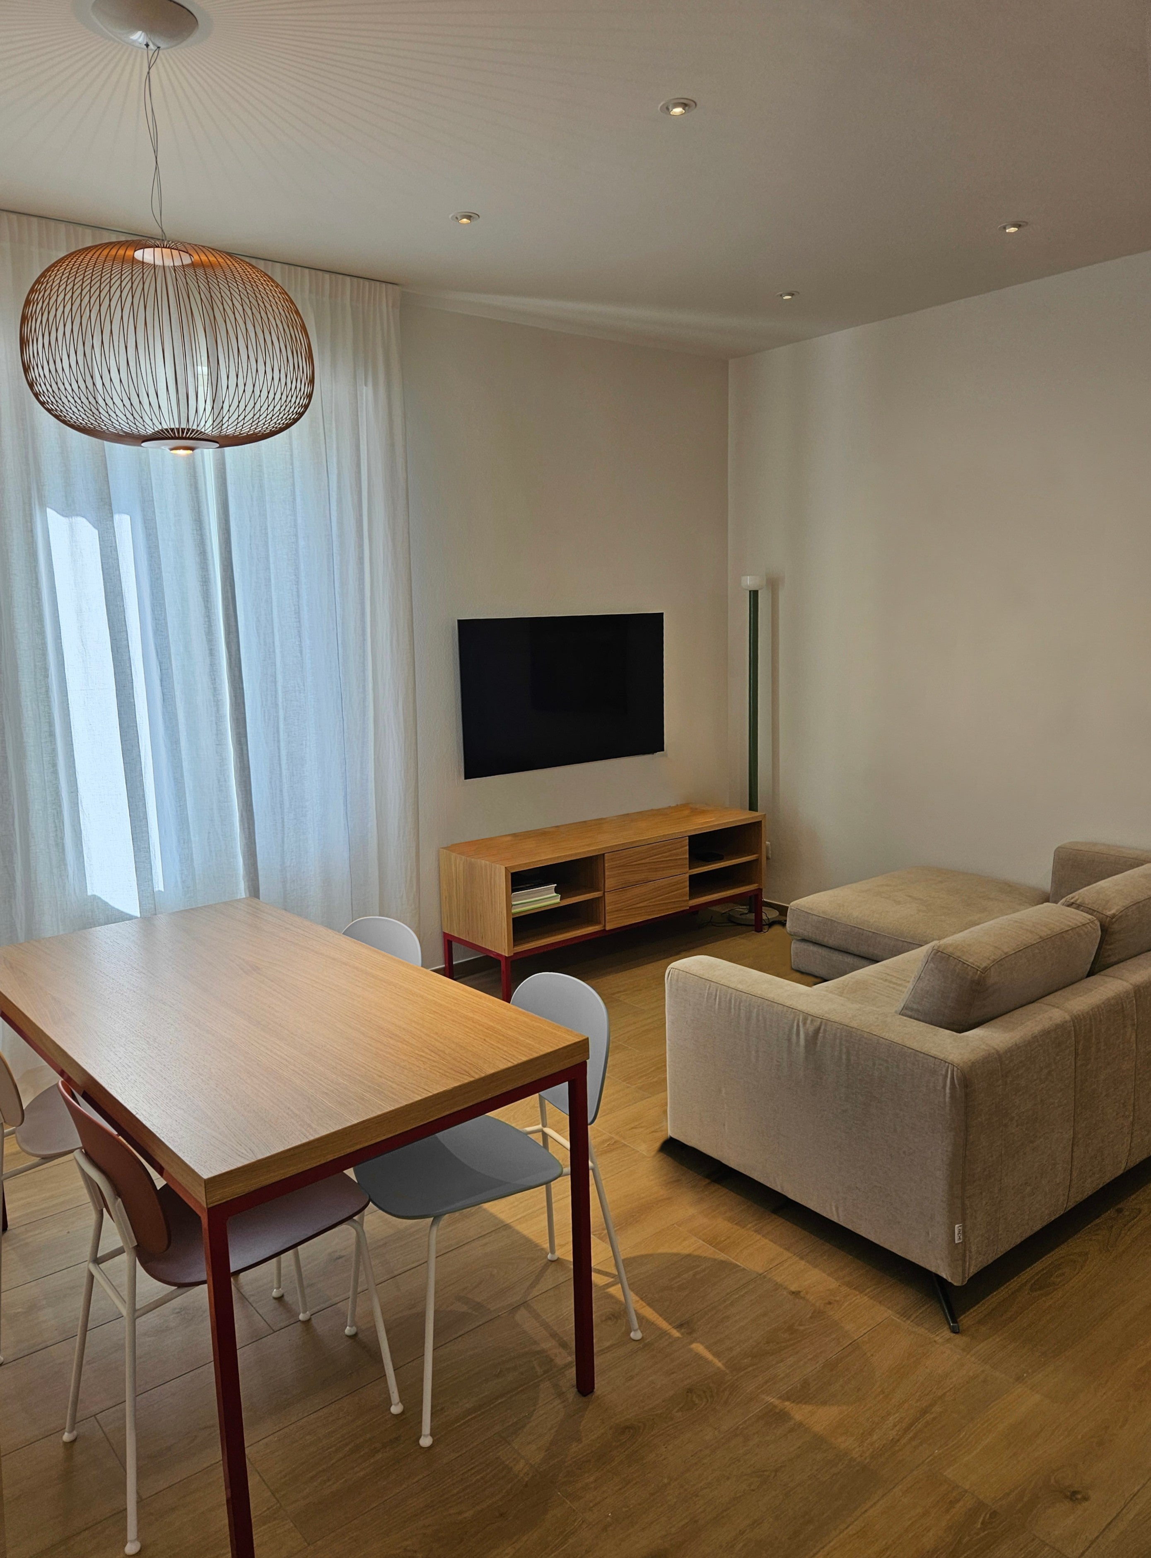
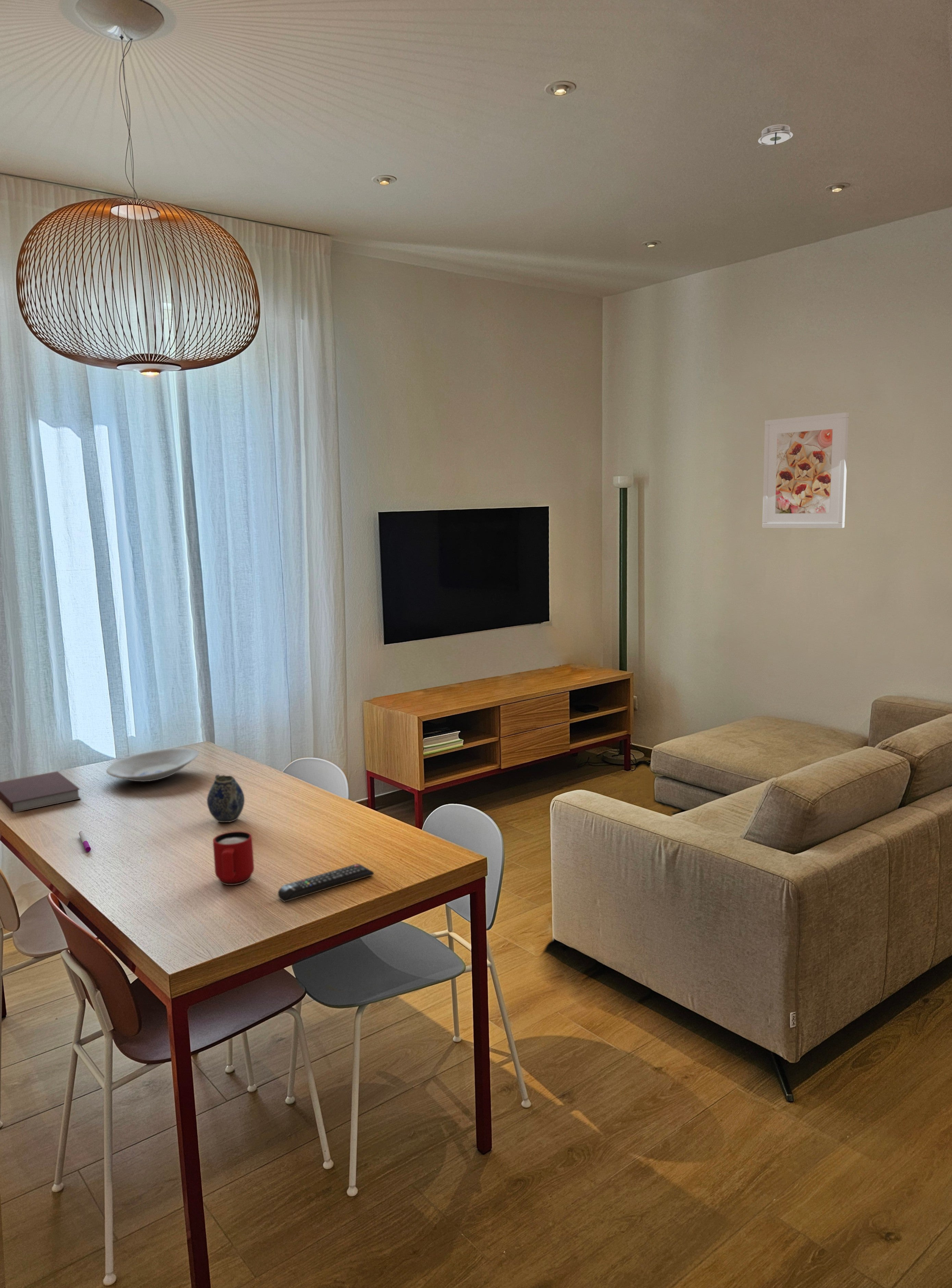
+ mug (233, 861)
+ notebook (36, 791)
+ remote control (327, 882)
+ smoke detector (774, 135)
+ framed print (803, 473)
+ teapot (226, 797)
+ pen (84, 841)
+ bowl (153, 767)
